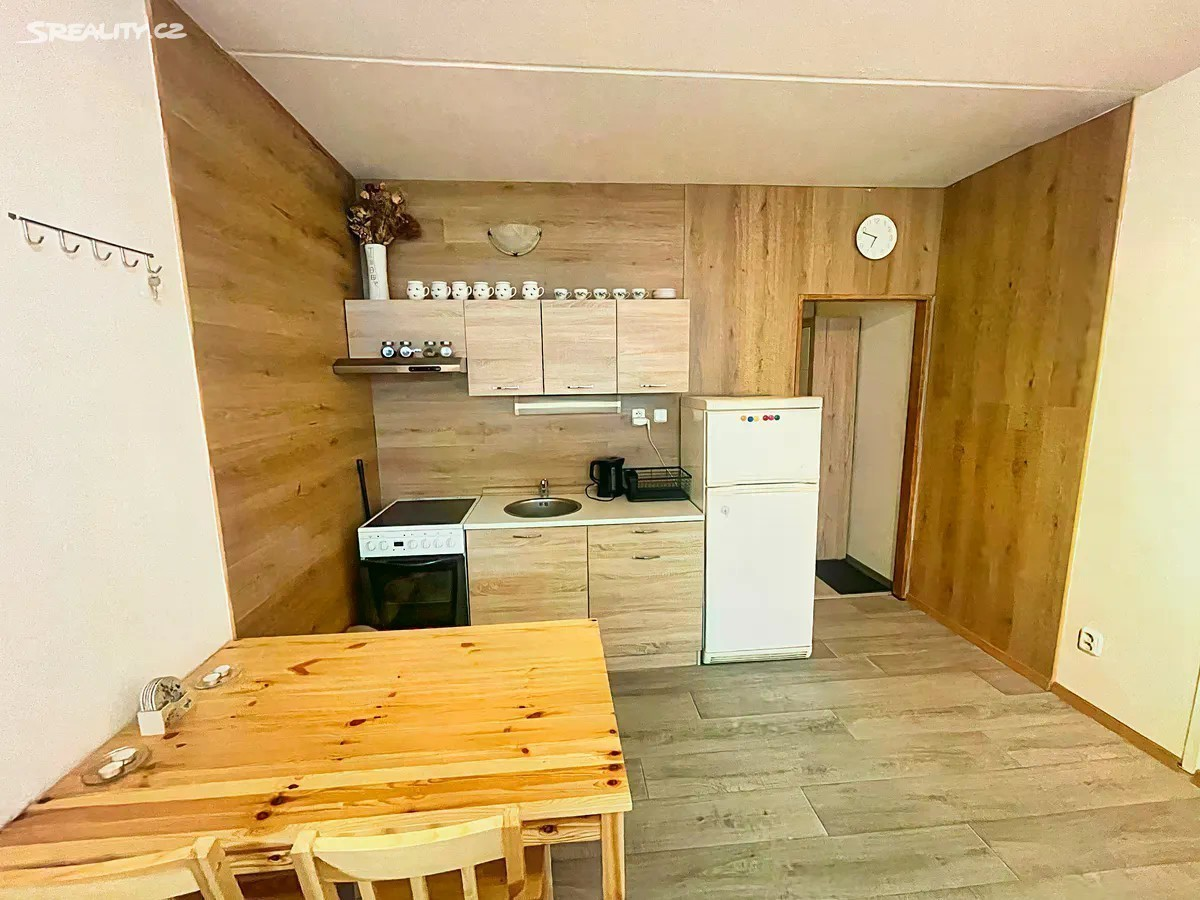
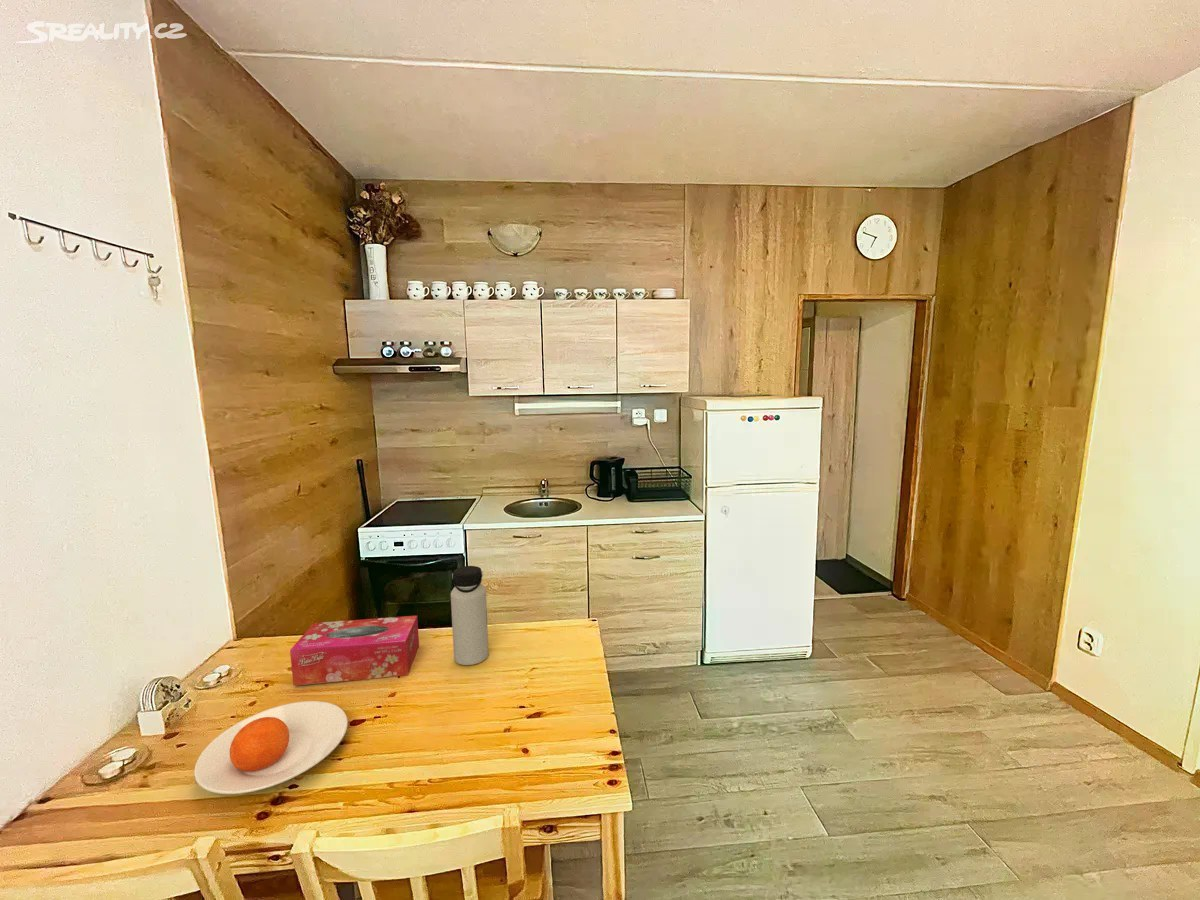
+ plate (275, 737)
+ water bottle (469, 613)
+ tissue box (359, 648)
